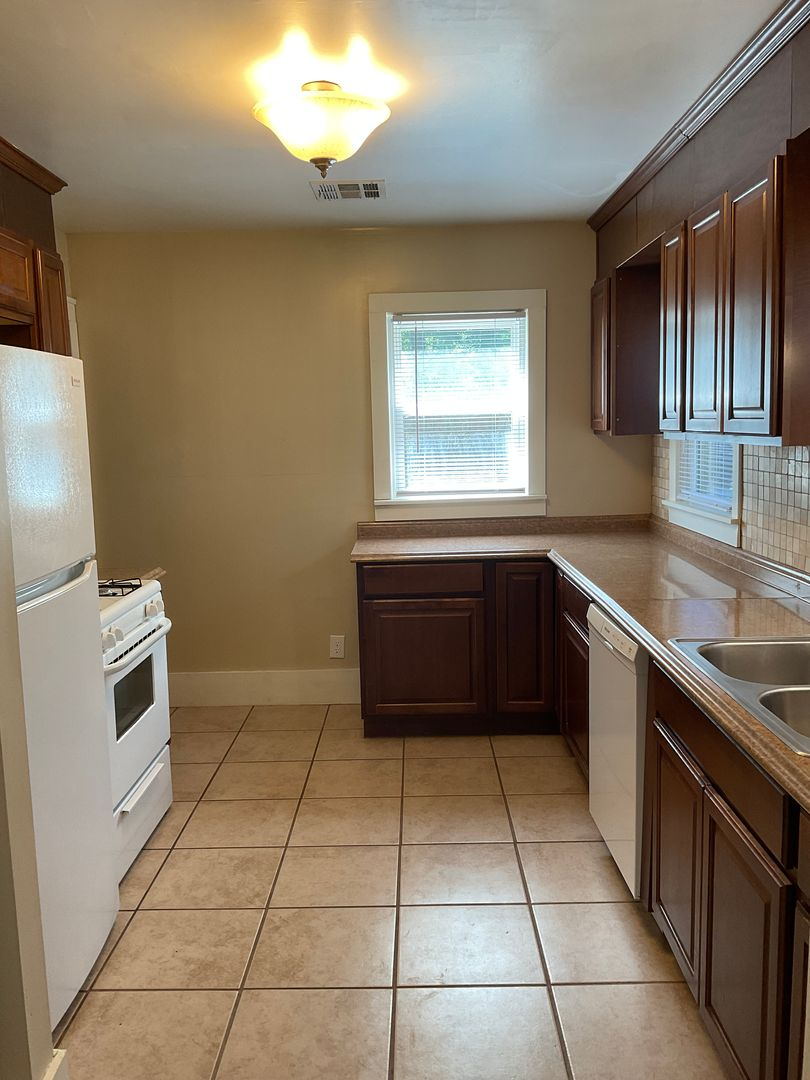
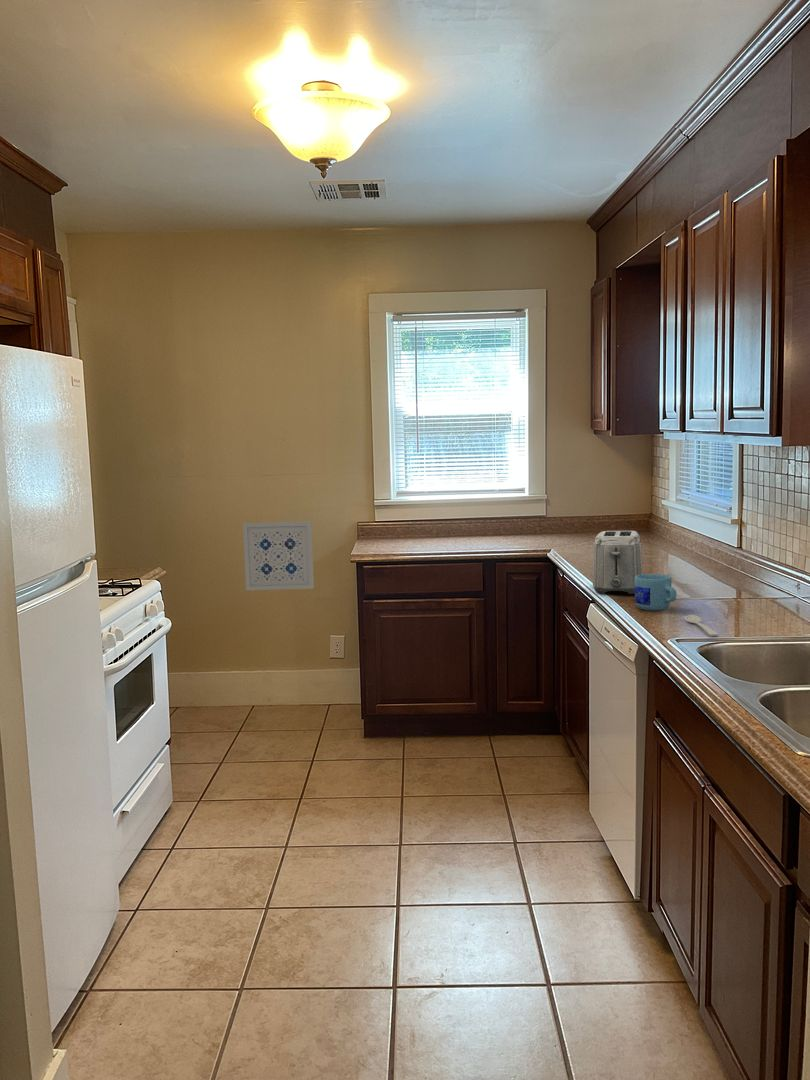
+ toaster (618, 560)
+ spoon (702, 624)
+ wall art (278, 555)
+ mug (656, 593)
